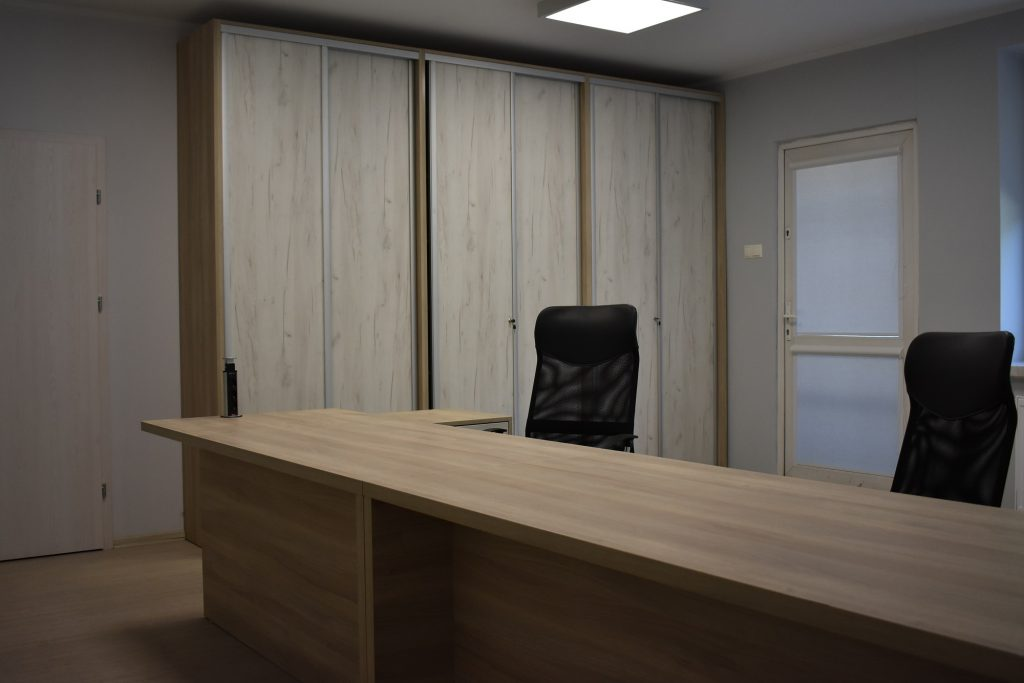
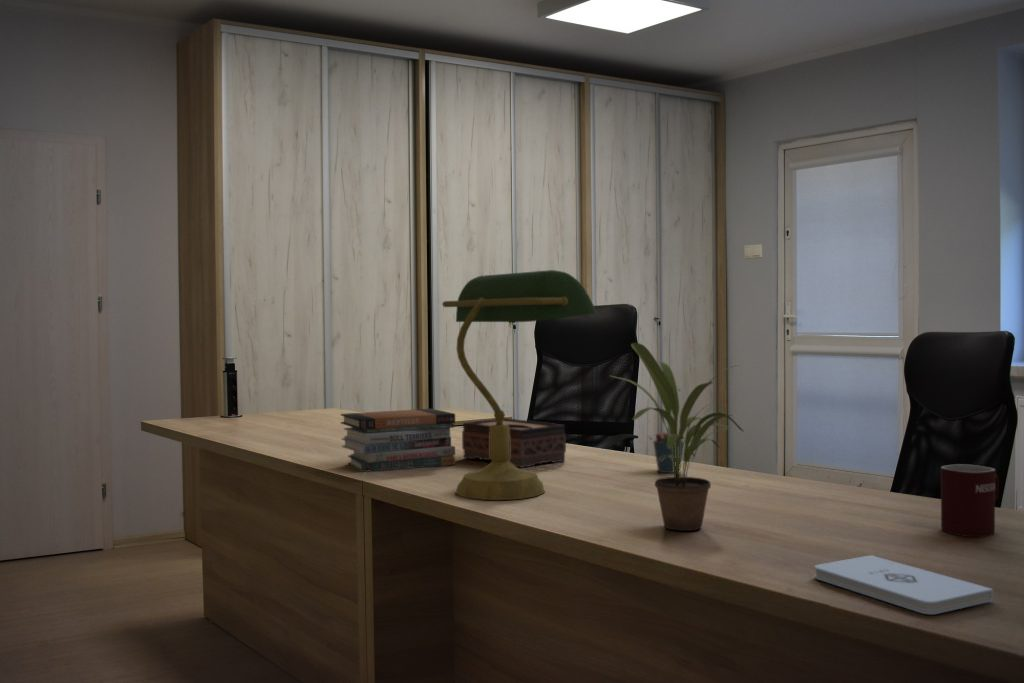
+ book stack (398, 439)
+ pen holder (669, 448)
+ mug (974, 499)
+ desk lamp (492, 396)
+ potted plant (672, 433)
+ notepad (897, 582)
+ tissue box (513, 441)
